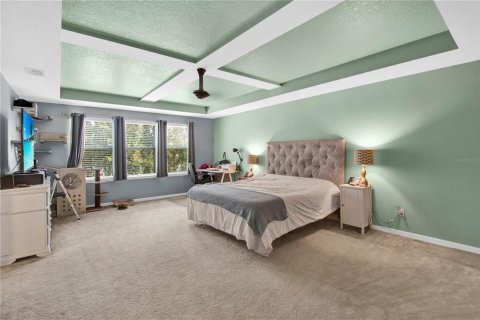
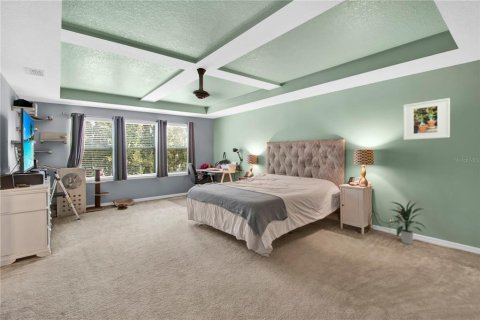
+ indoor plant (406, 220)
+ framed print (425, 120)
